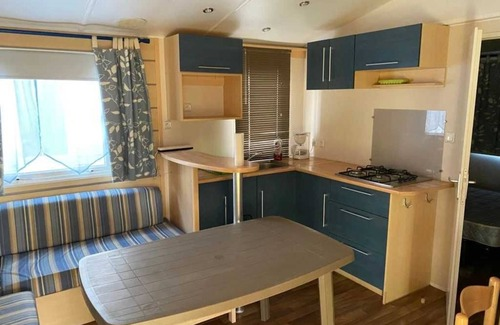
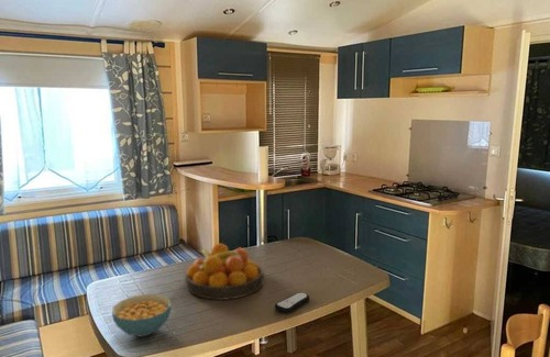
+ fruit bowl (224, 266)
+ cereal bowl (142, 319)
+ remote control (293, 301)
